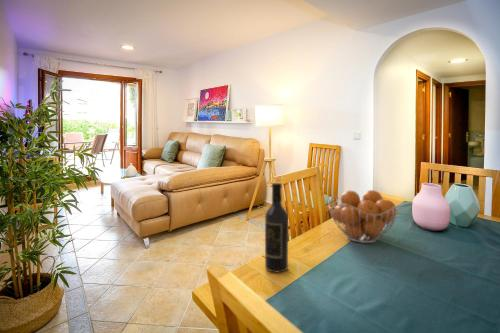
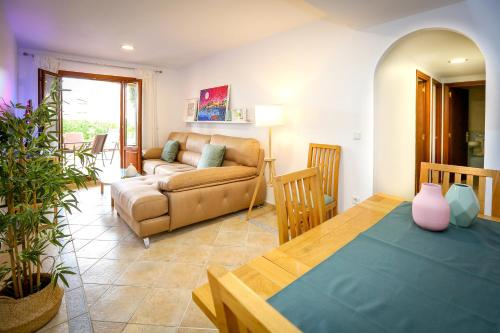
- wine bottle (276, 226)
- fruit basket (361, 214)
